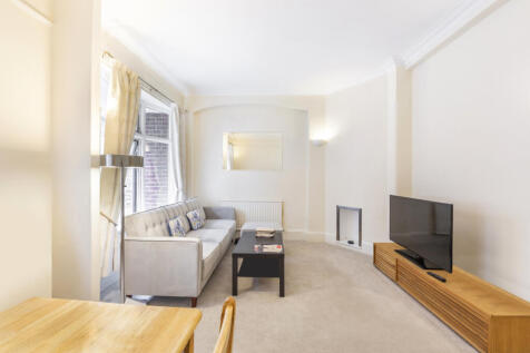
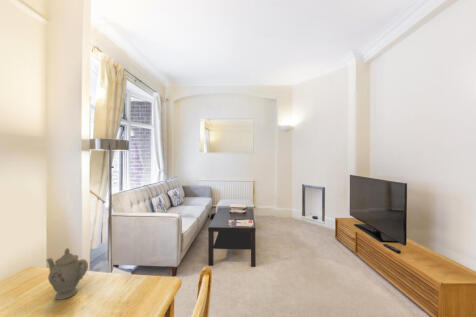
+ chinaware (66, 271)
